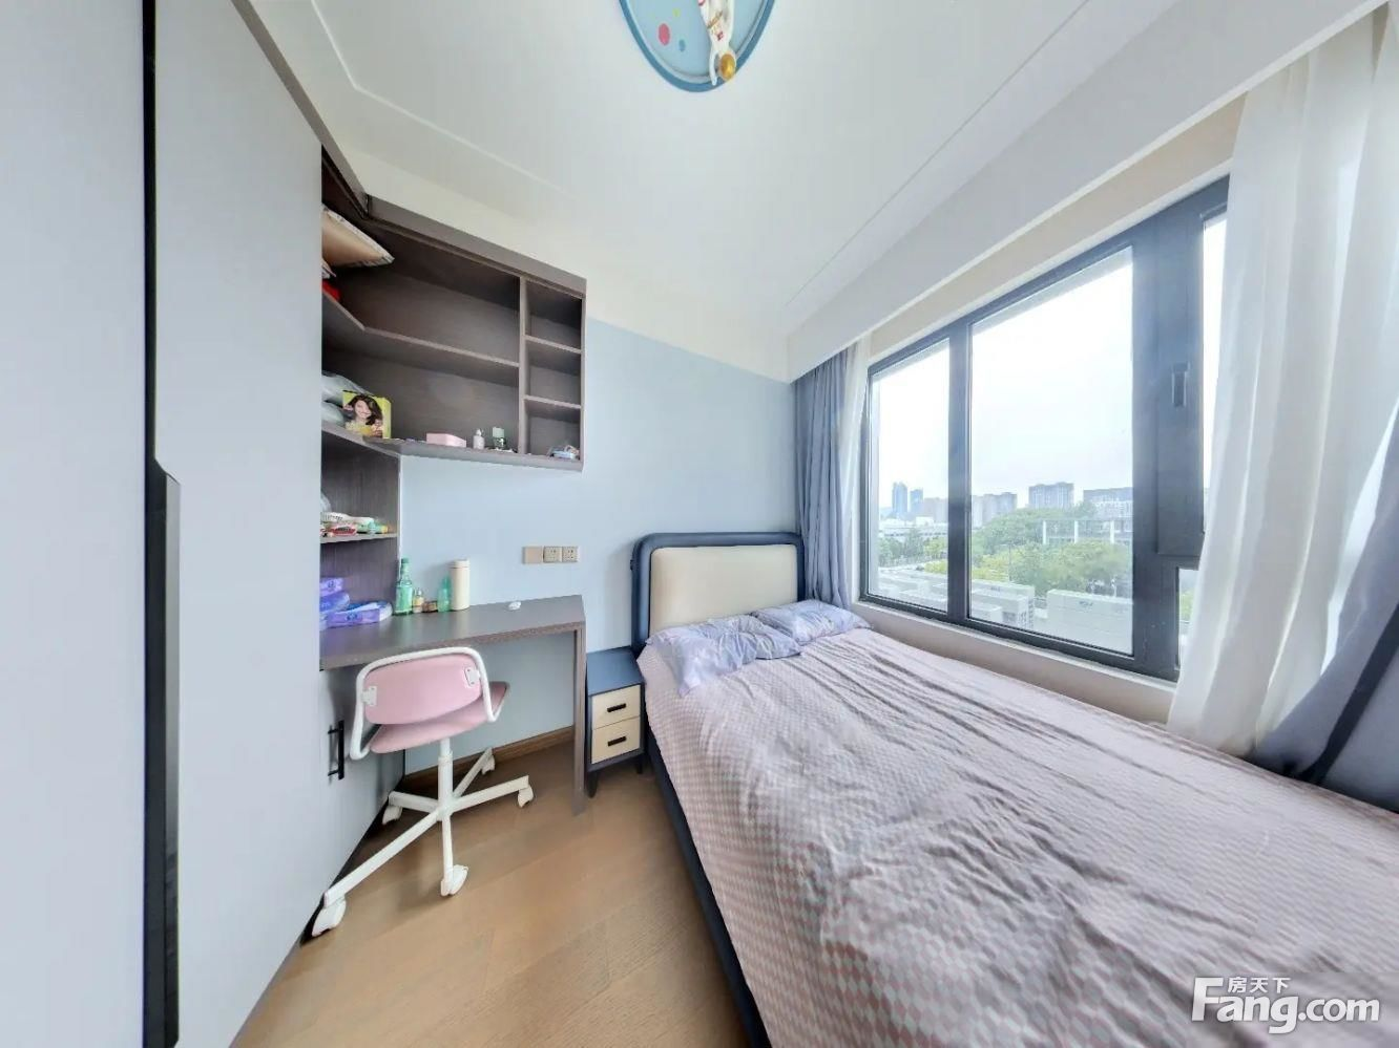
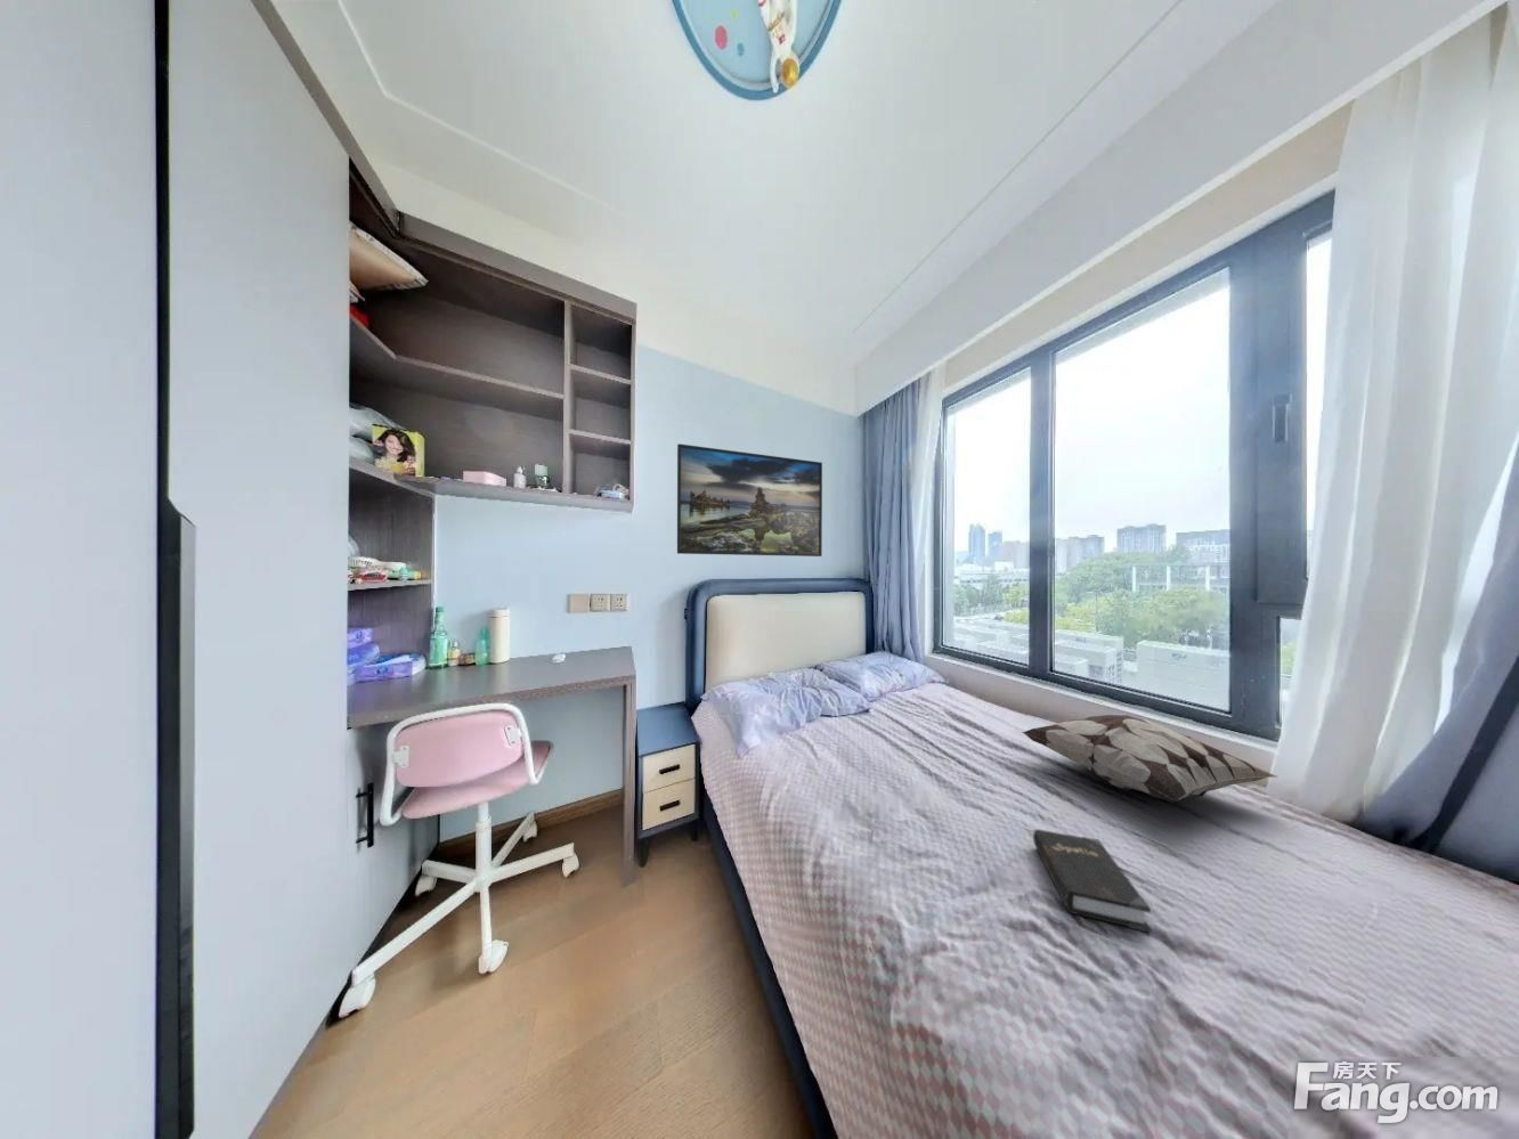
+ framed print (755, 504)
+ hardback book (1084, 872)
+ decorative pillow (1133, 750)
